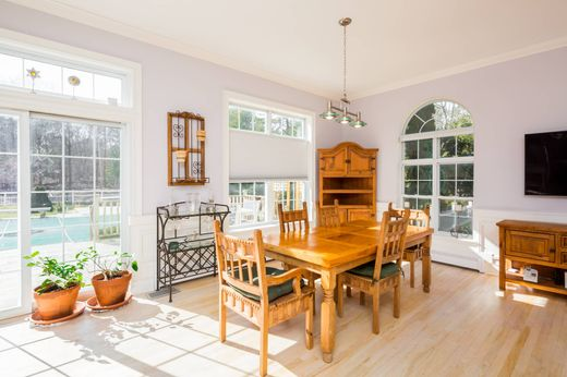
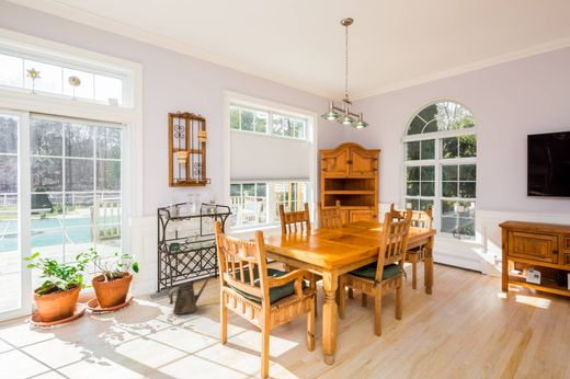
+ watering can (192, 292)
